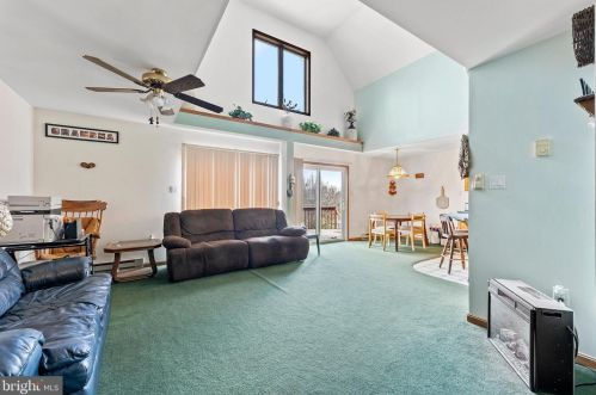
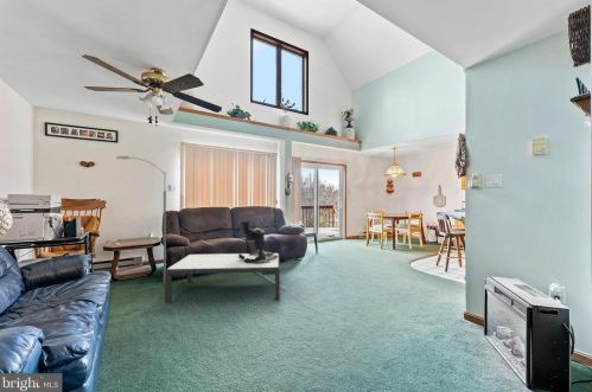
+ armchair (257, 239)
+ coffee table (229, 271)
+ street lamp (164, 221)
